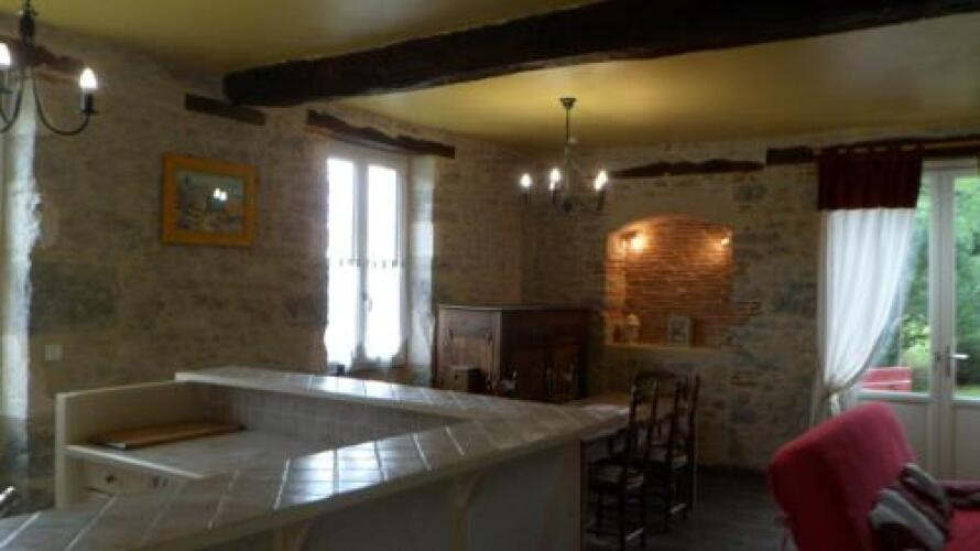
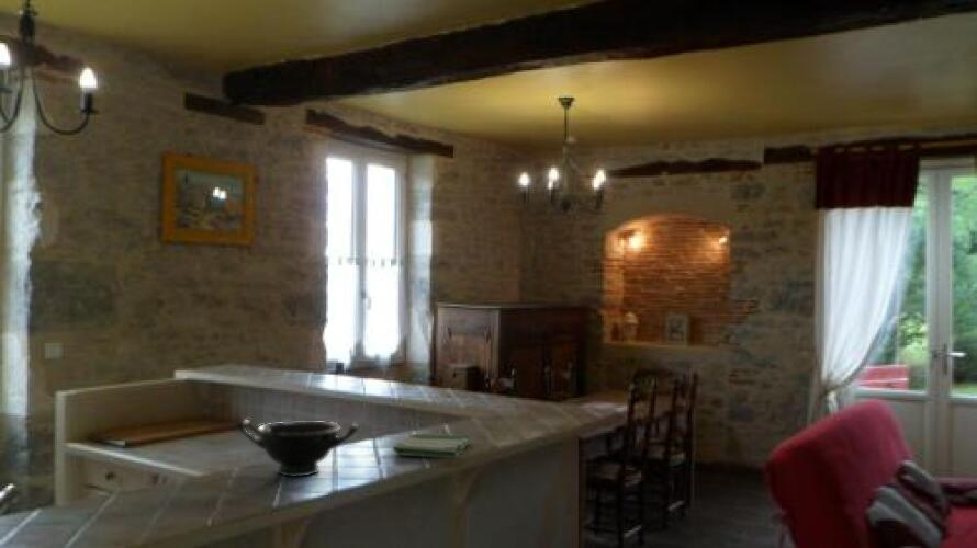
+ dish towel (433, 444)
+ bowl (297, 446)
